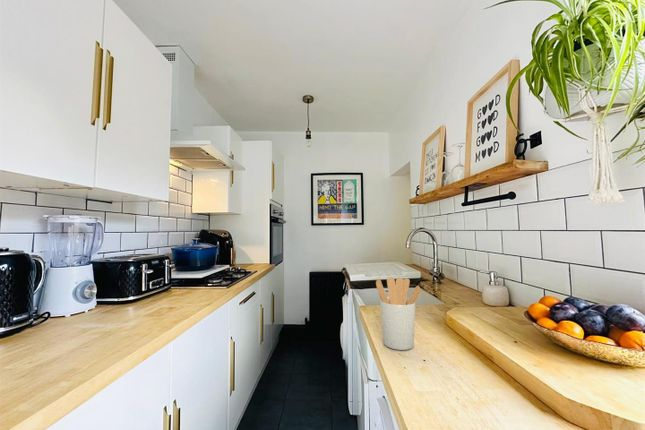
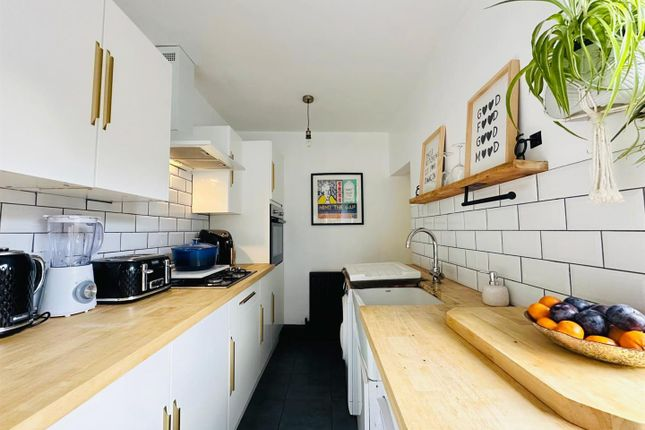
- utensil holder (397, 309)
